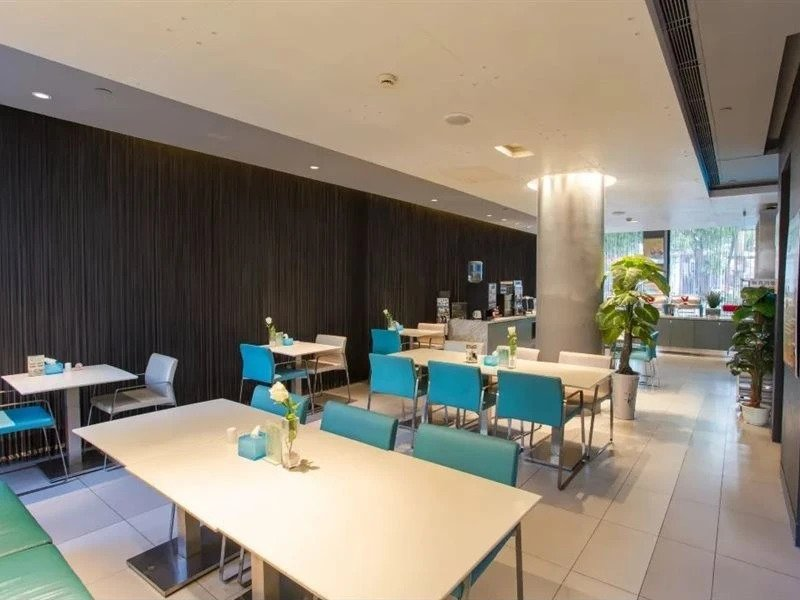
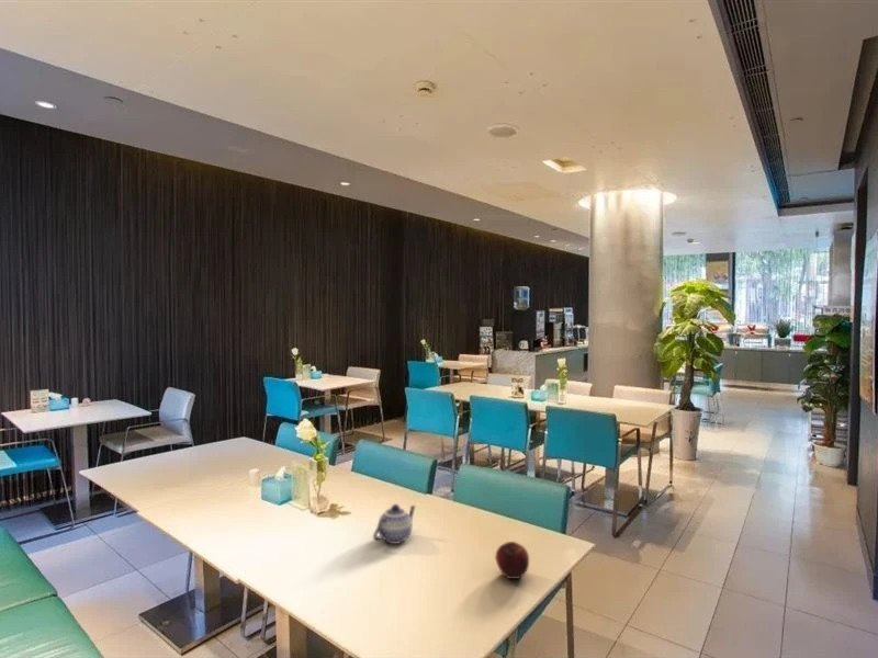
+ fruit (511, 560)
+ teapot (395, 521)
